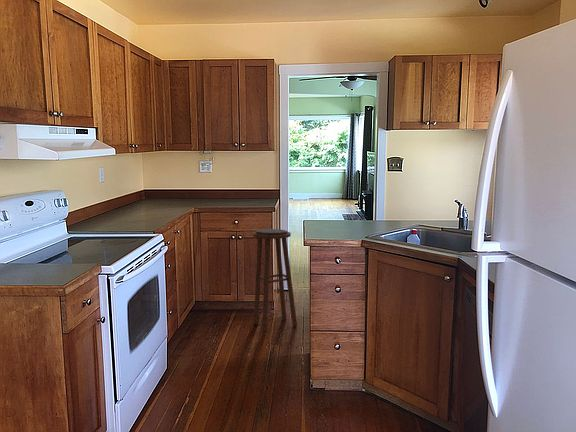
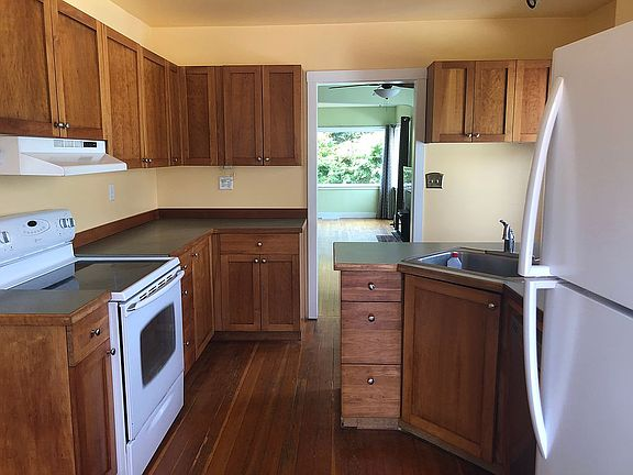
- stool (273, 280)
